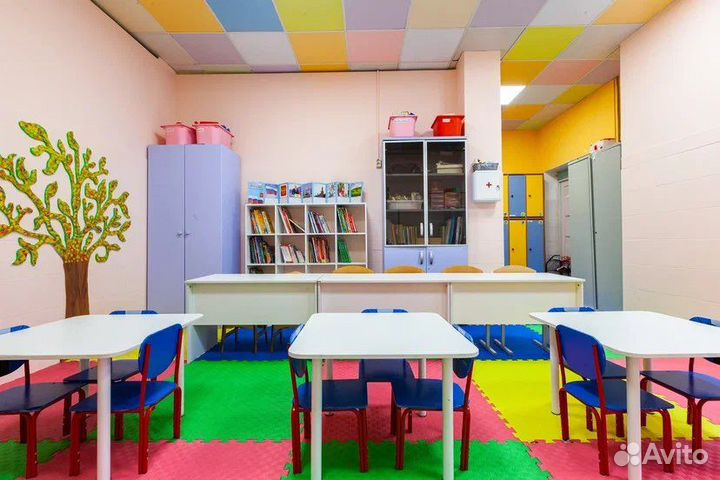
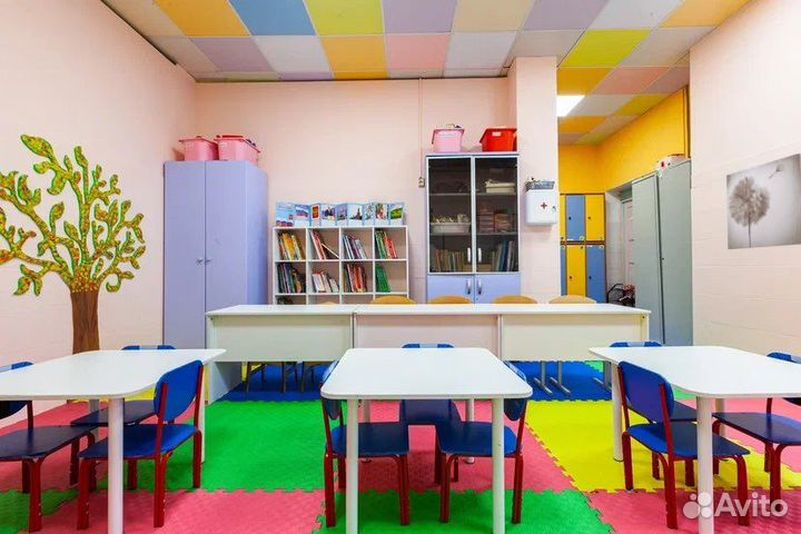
+ wall art (760, 206)
